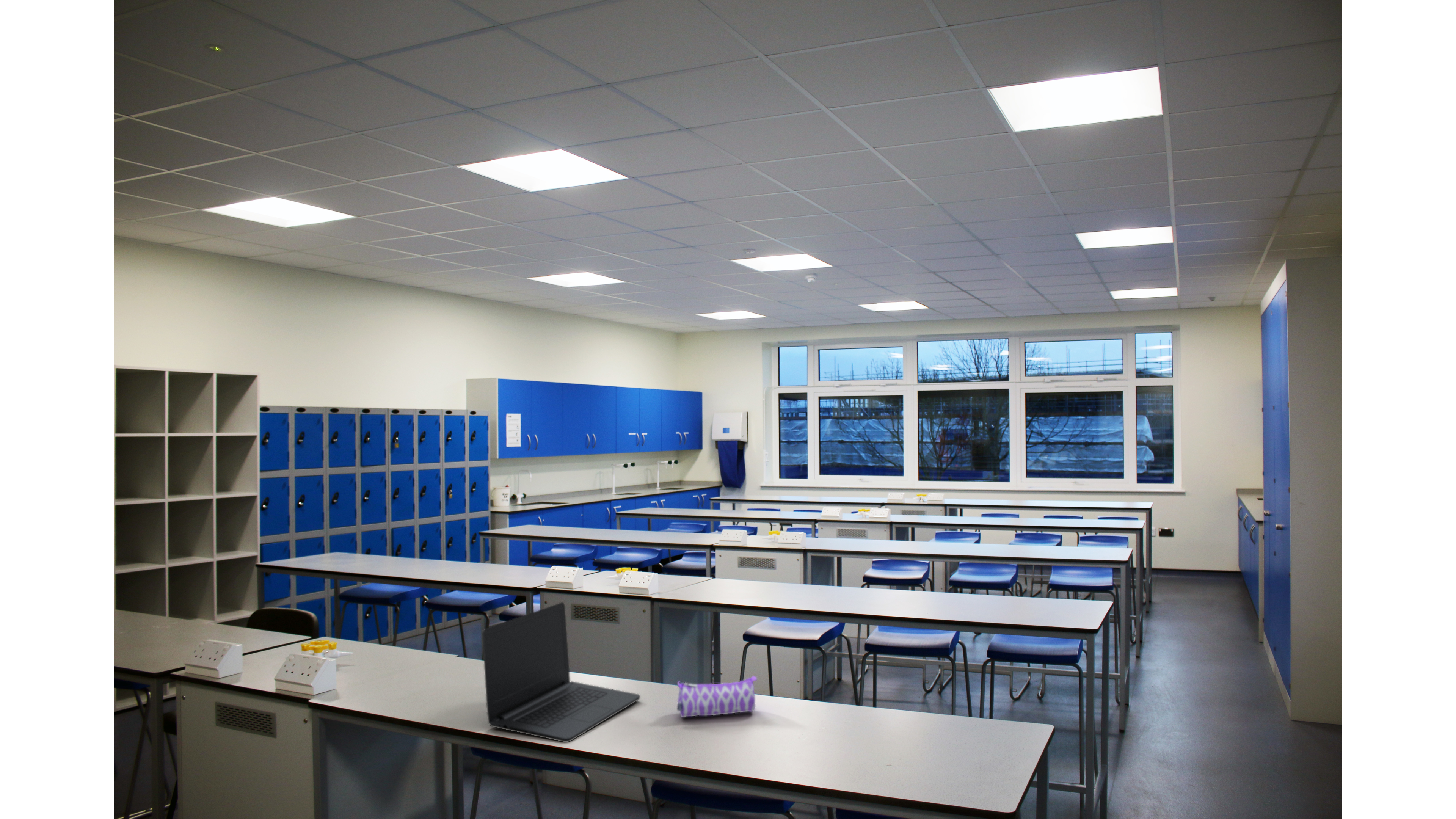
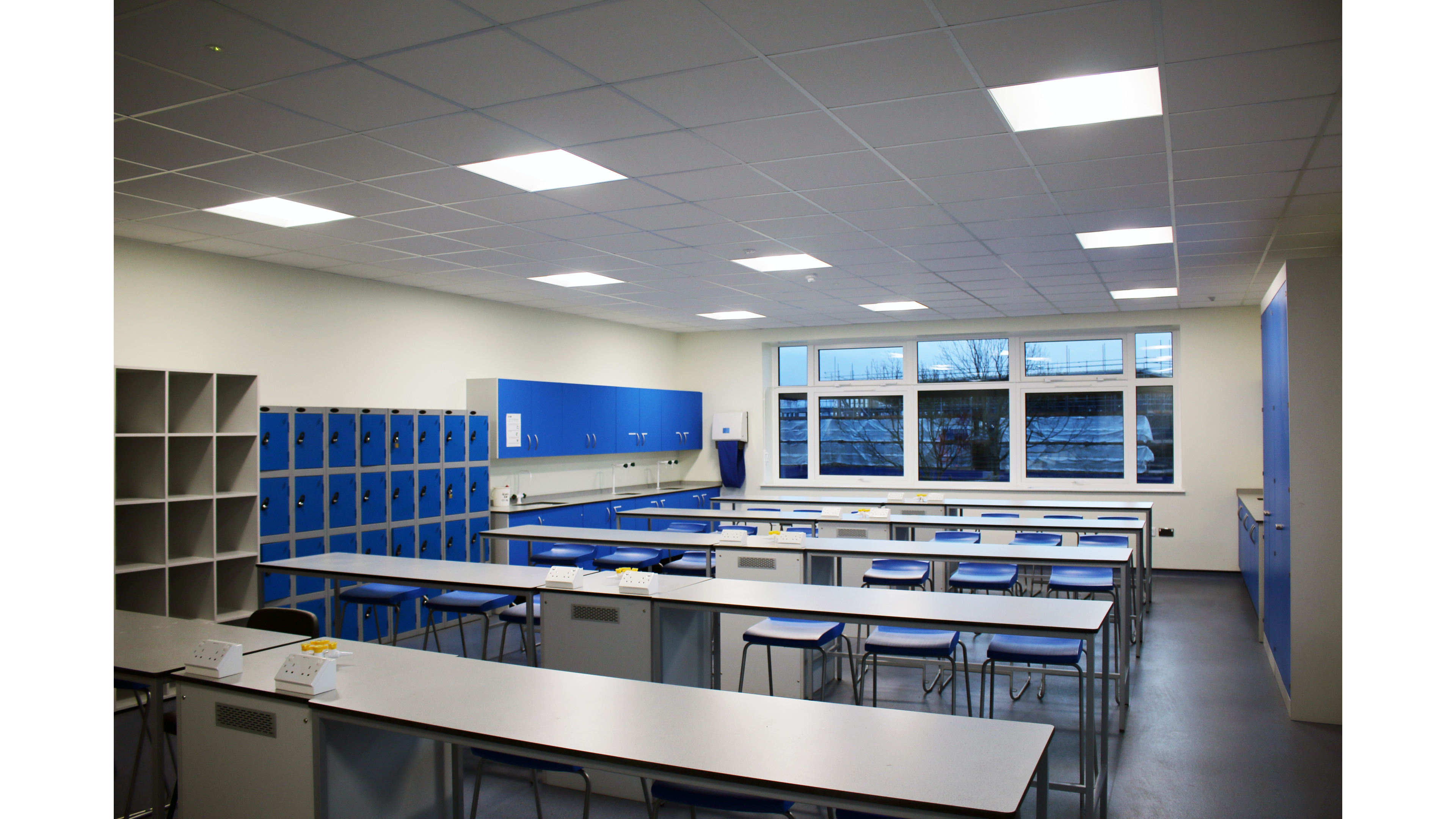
- pencil case (716, 696)
- laptop (565, 666)
